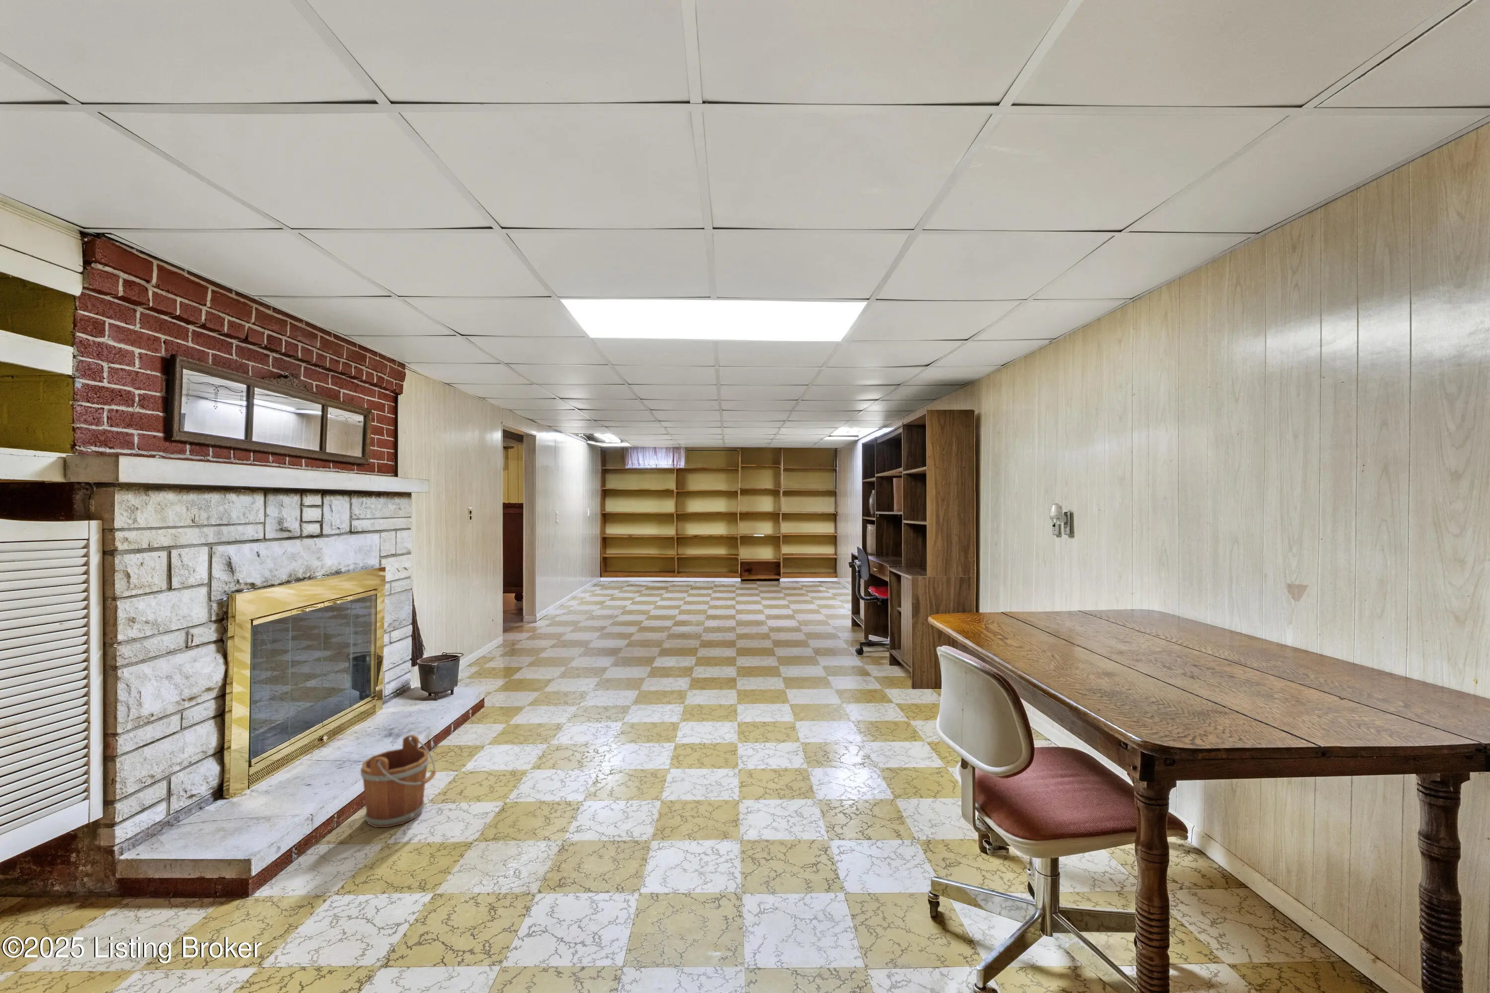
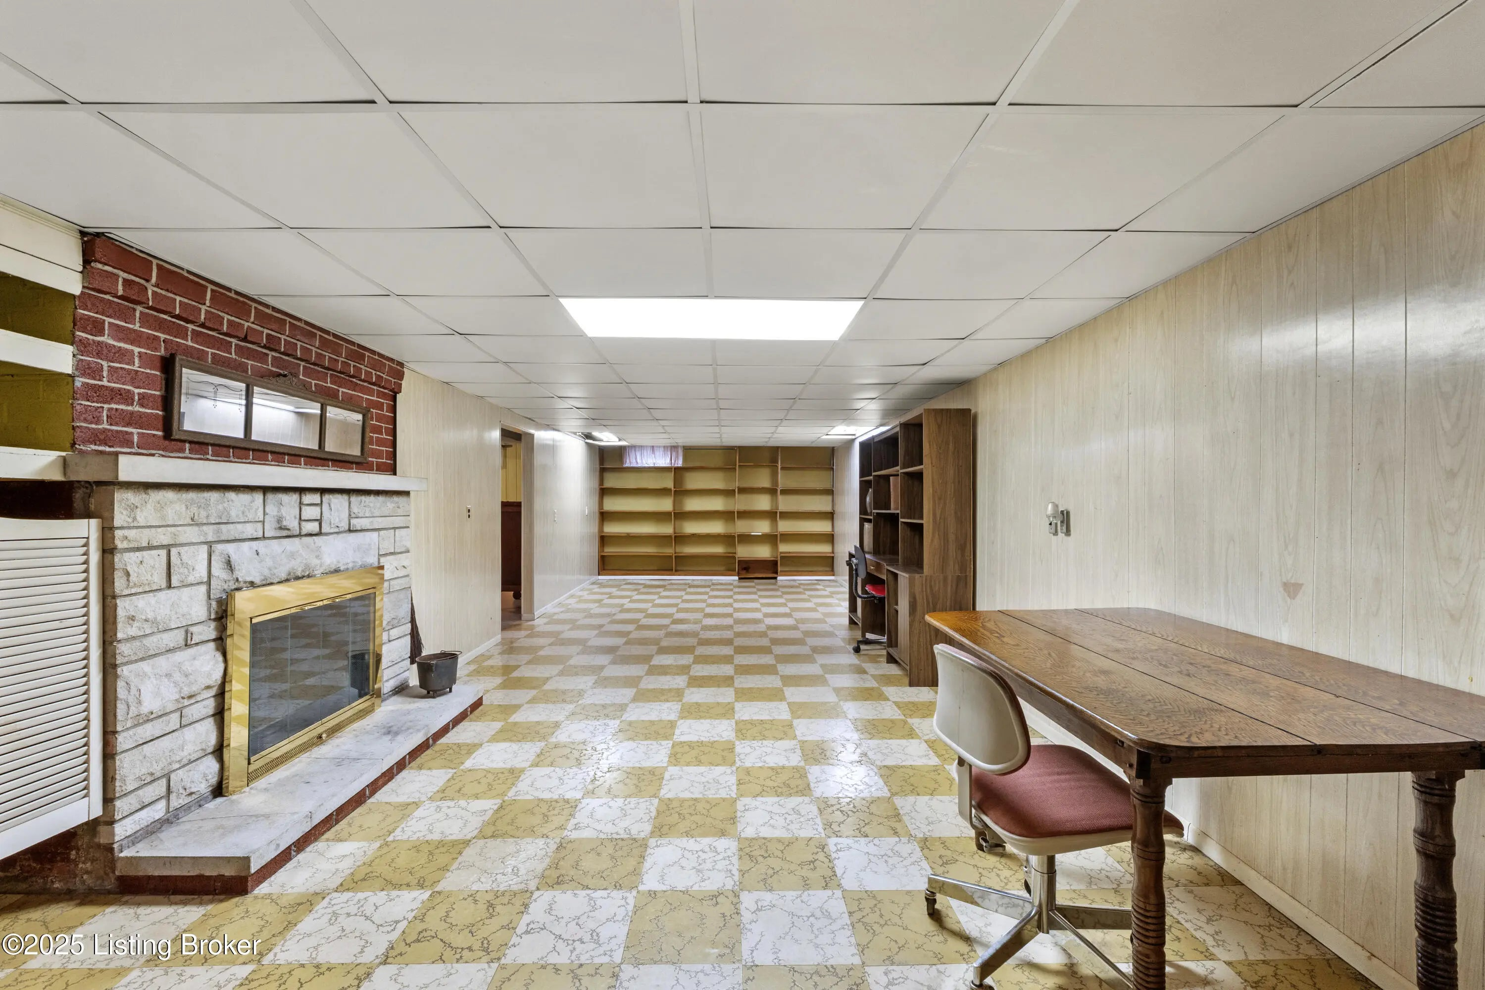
- bucket (398, 780)
